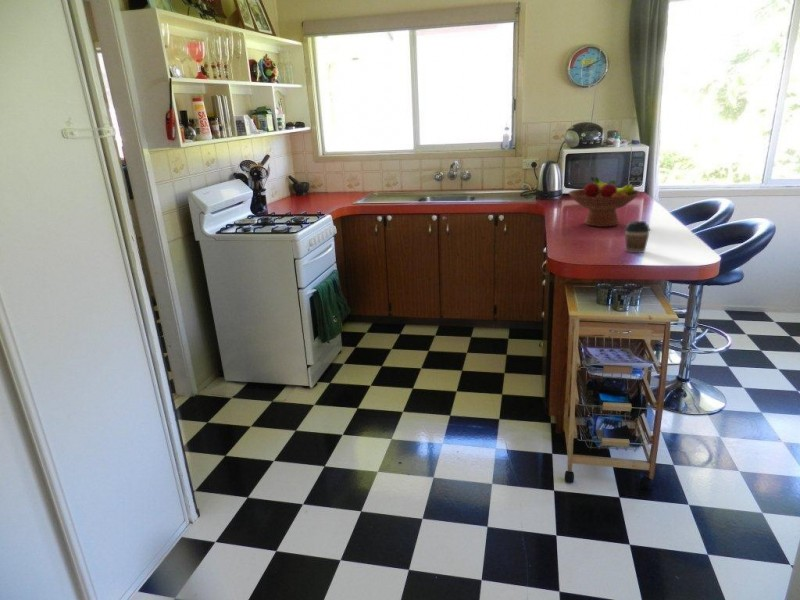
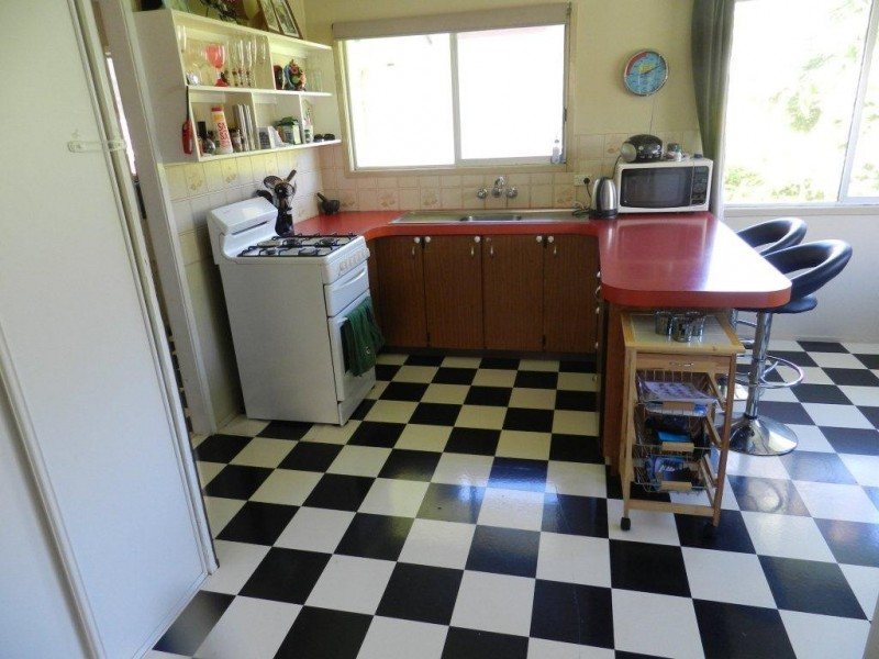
- fruit bowl (602, 201)
- coffee cup (636, 235)
